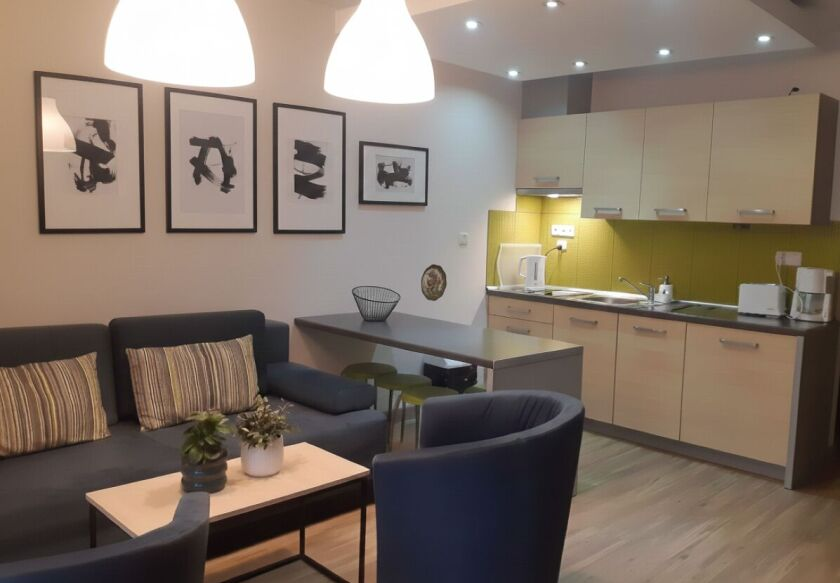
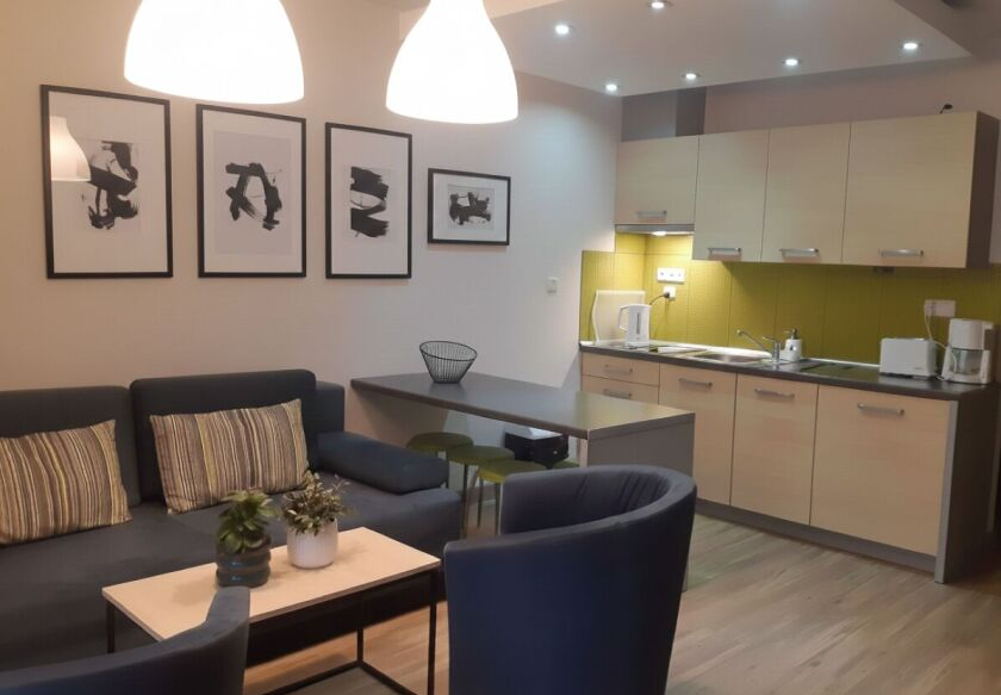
- decorative plate (432, 282)
